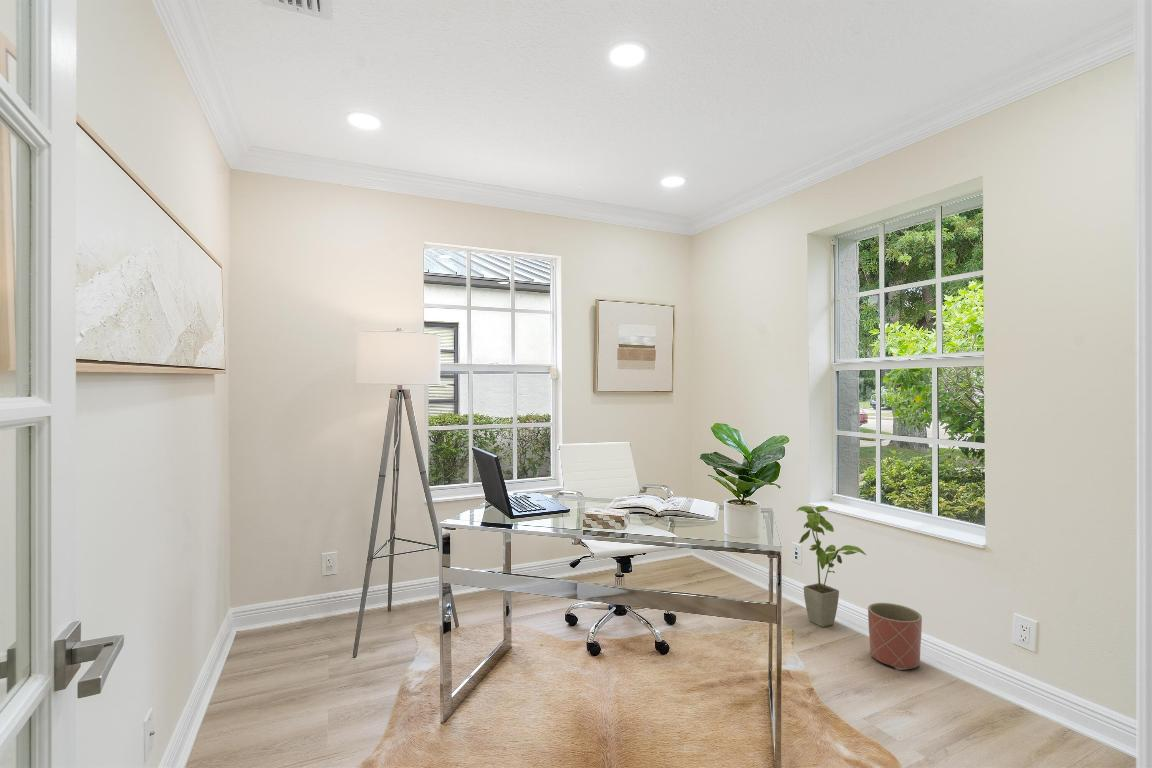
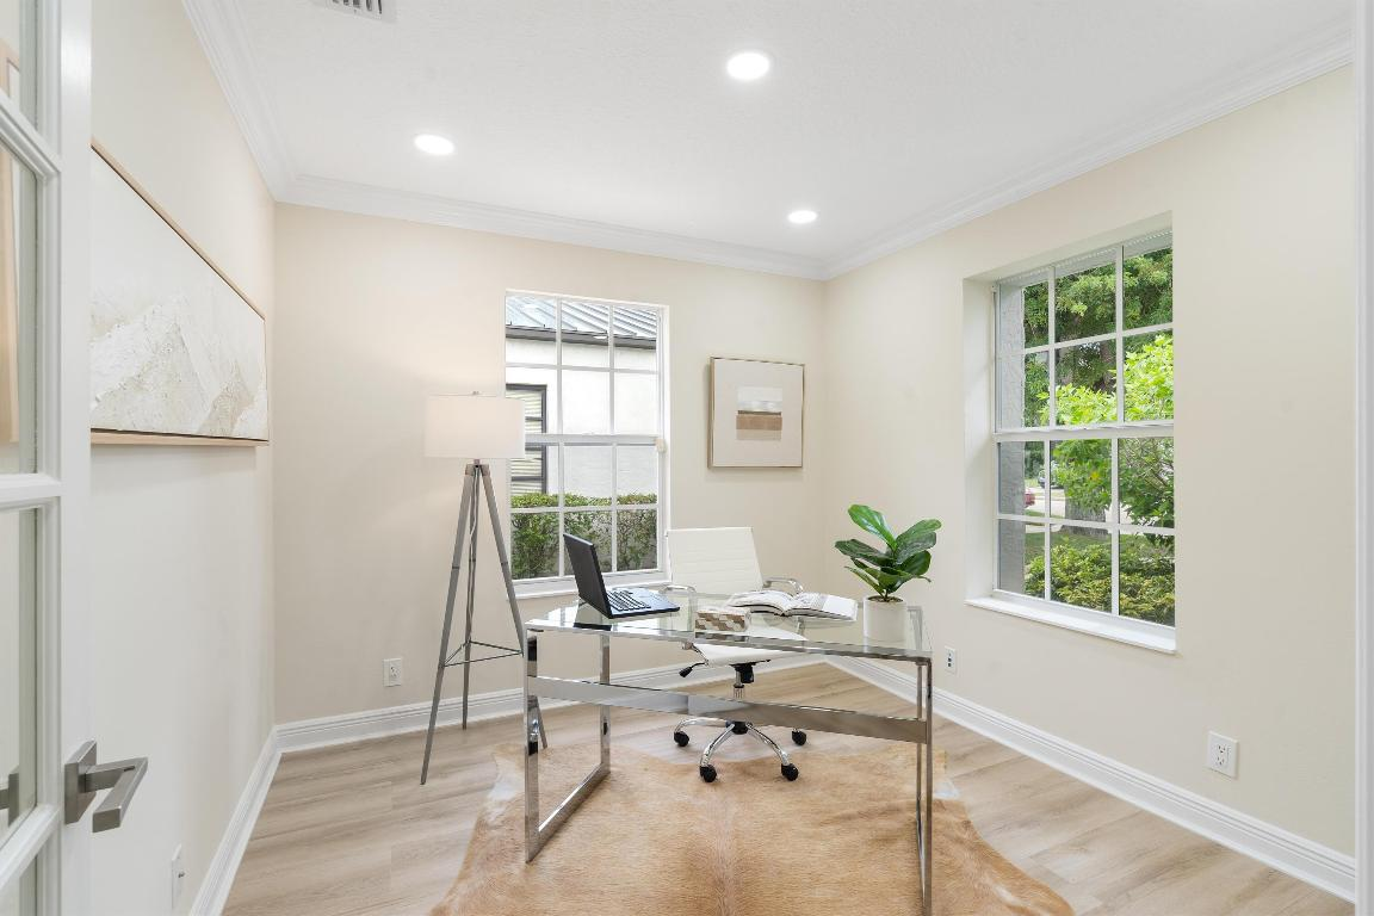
- planter (894, 635)
- house plant (824, 566)
